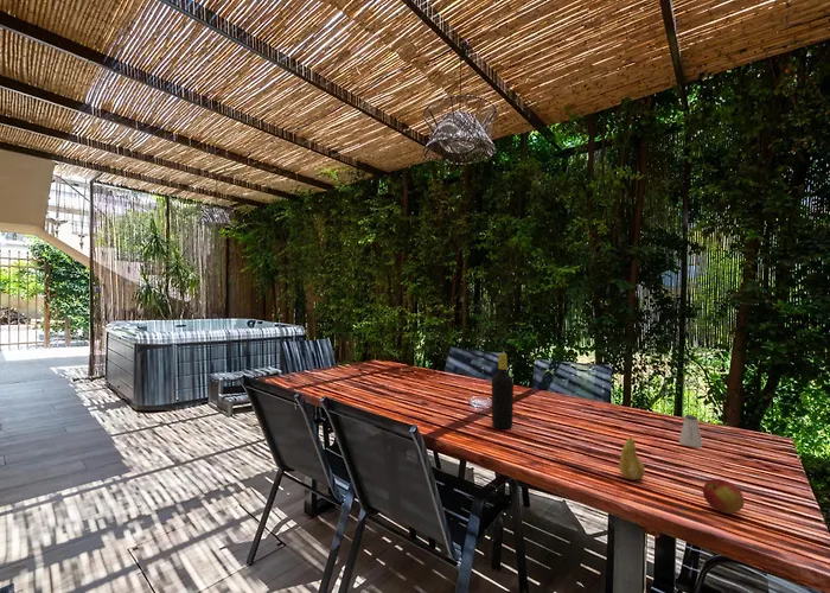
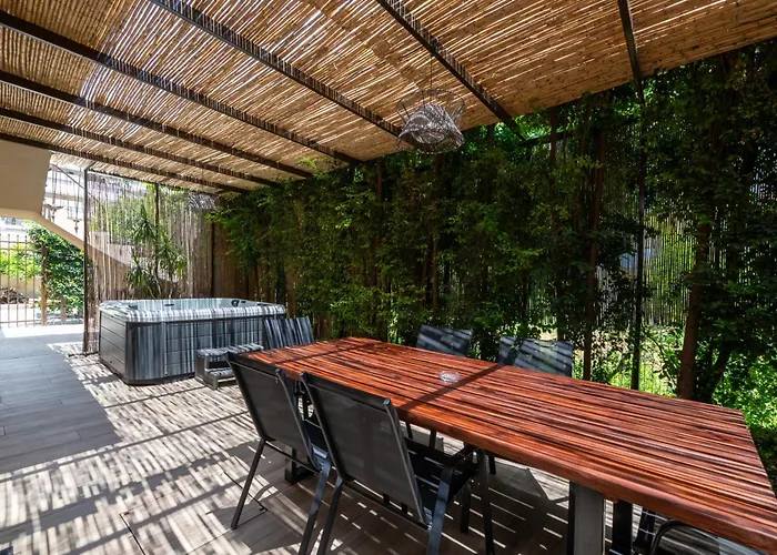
- saltshaker (690, 429)
- bottle (502, 389)
- apple (722, 496)
- fruit (631, 458)
